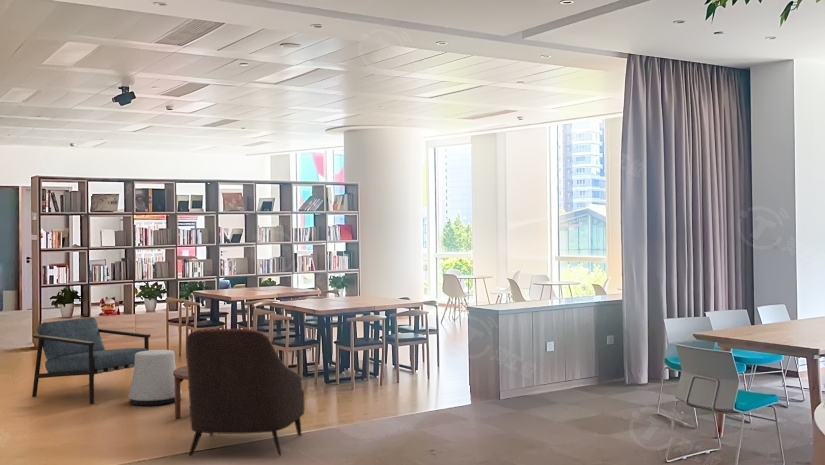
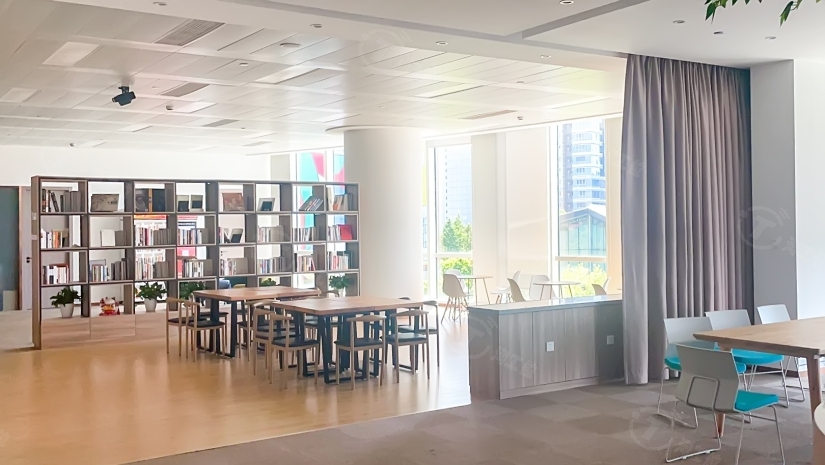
- armchair (91, 357)
- armchair (241, 385)
- stool (155, 376)
- coffee table (187, 379)
